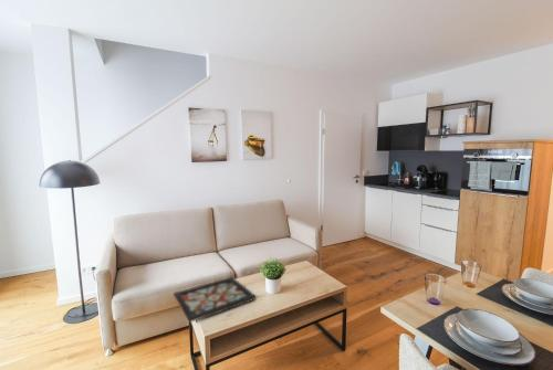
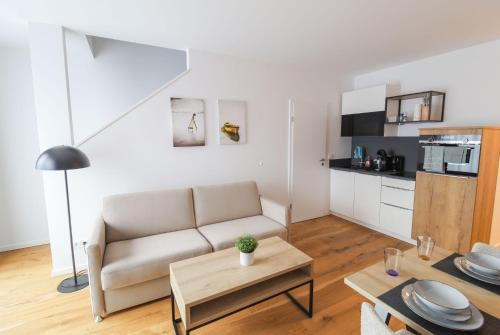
- decorative tray (213, 296)
